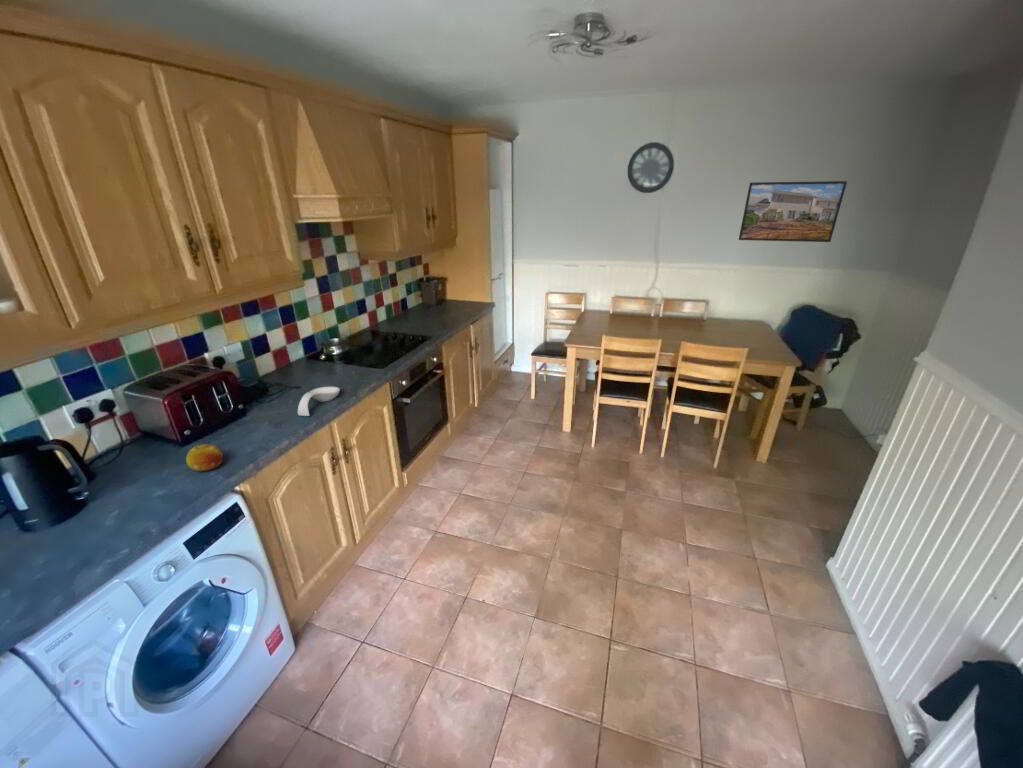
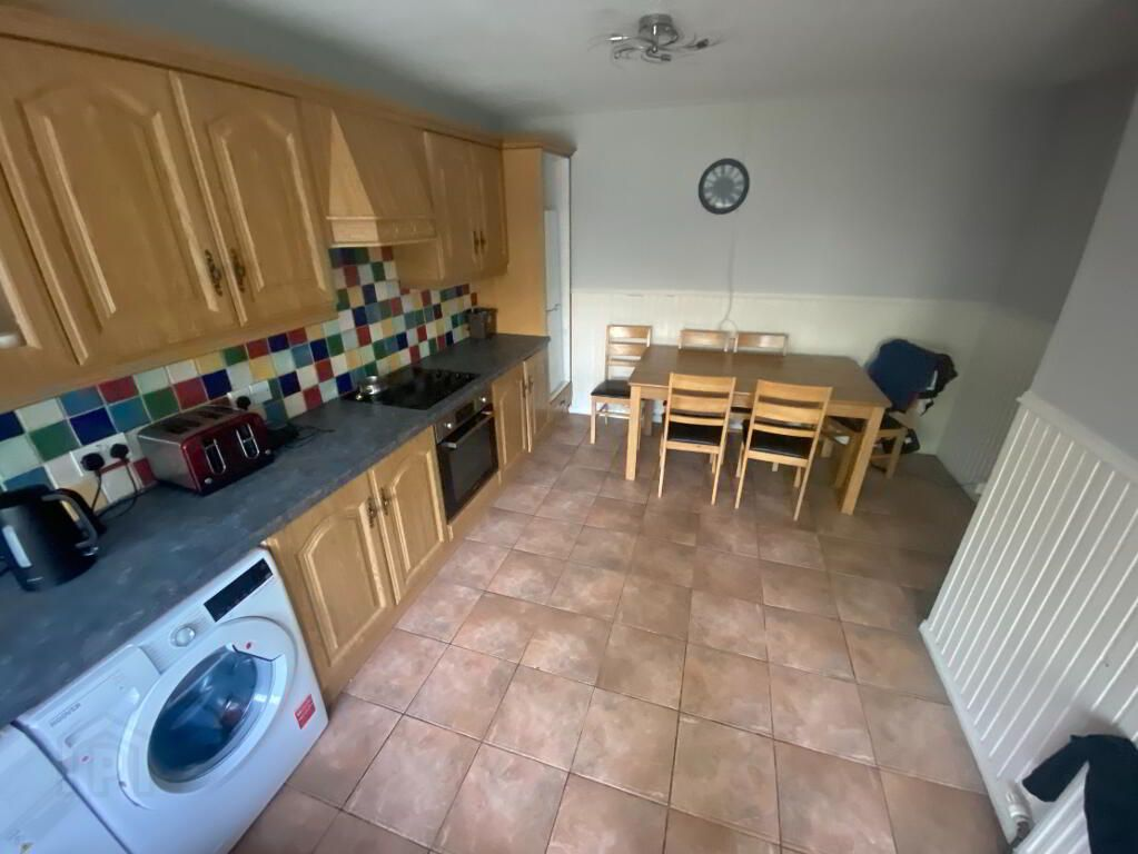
- fruit (204, 457)
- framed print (789, 212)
- spoon rest (318, 396)
